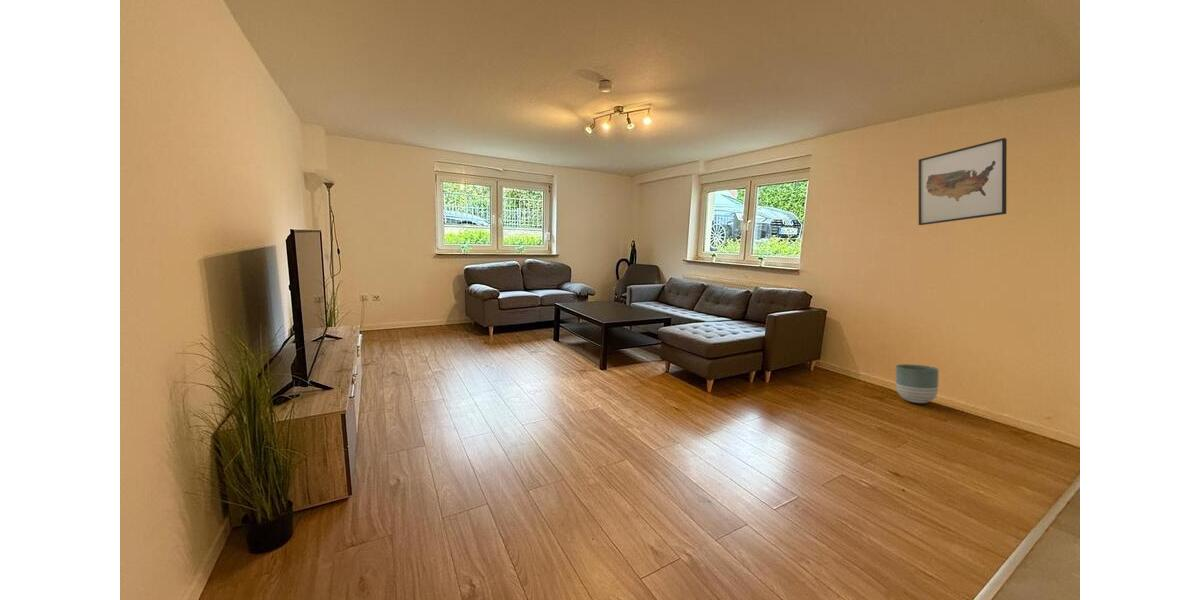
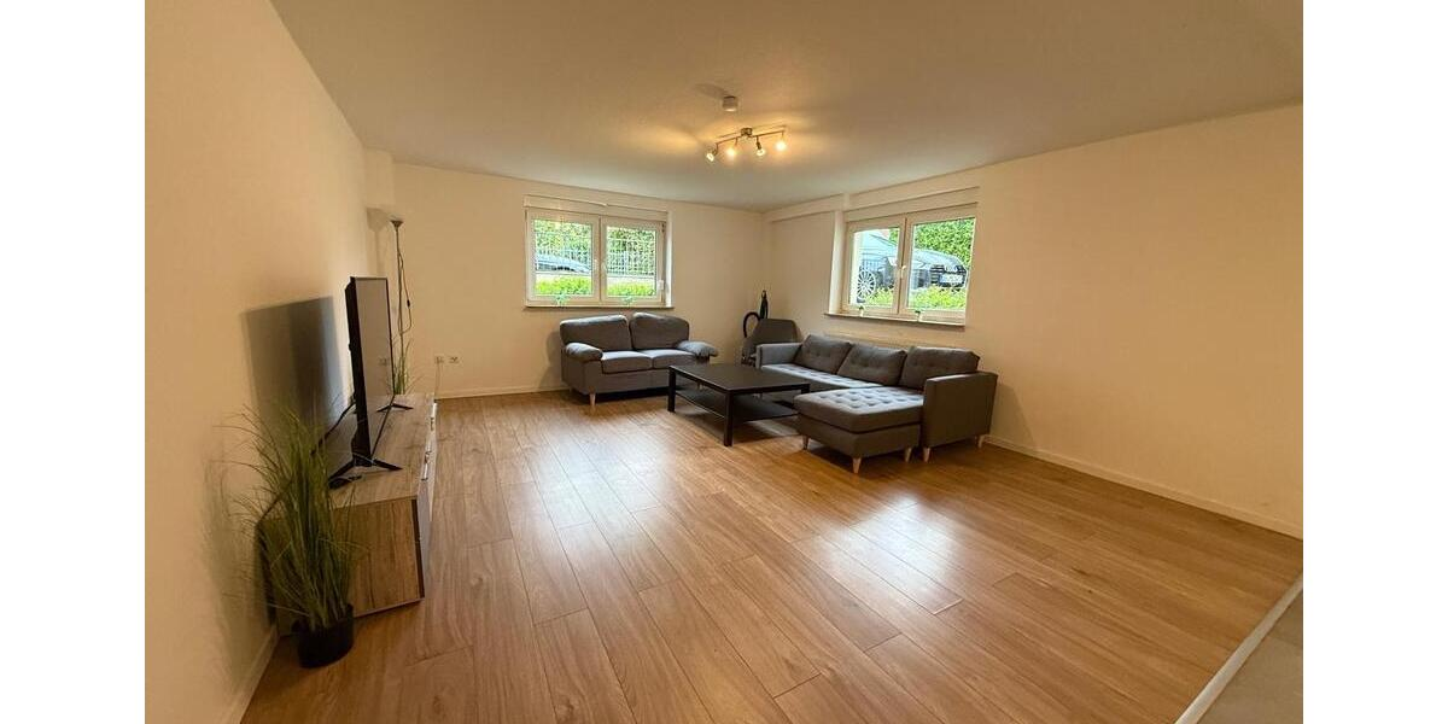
- planter (916, 384)
- wall art (959, 184)
